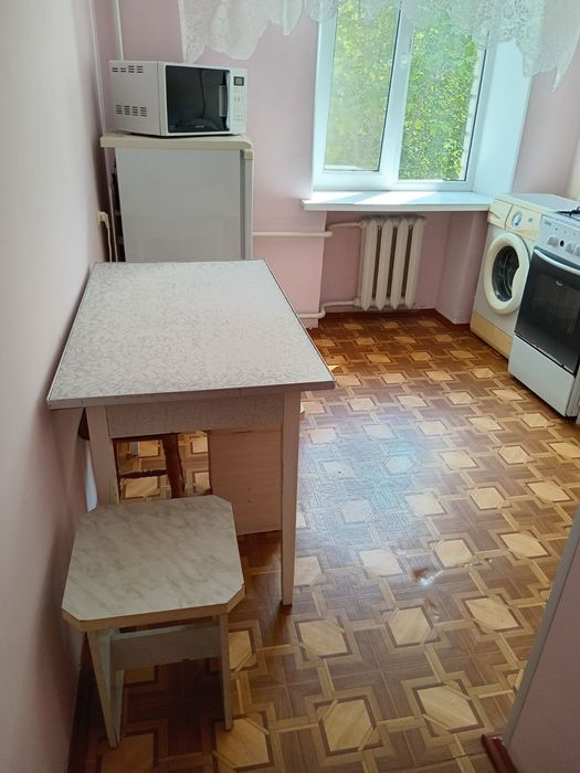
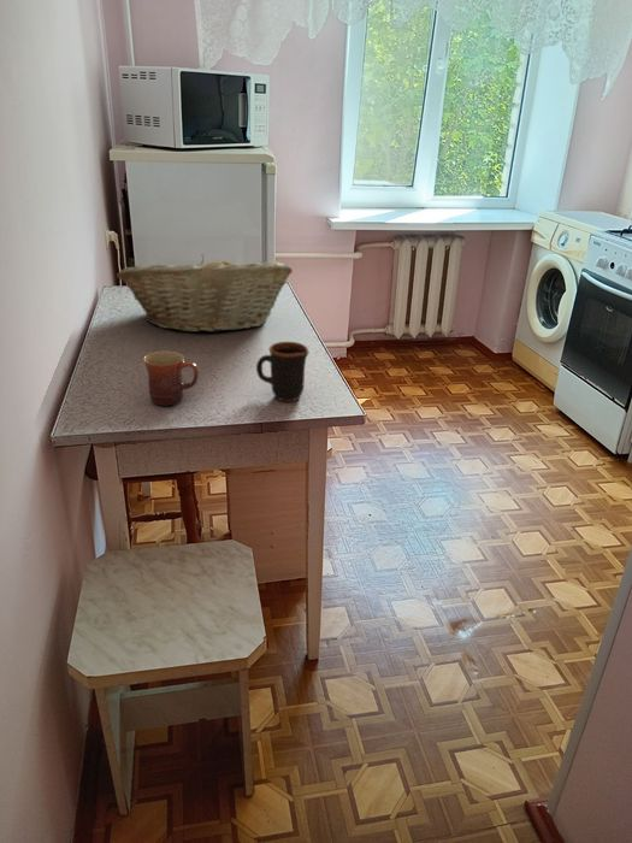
+ fruit basket (207, 285)
+ mug (172, 379)
+ mug (280, 370)
